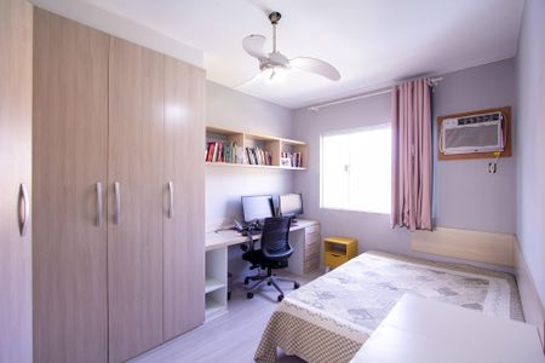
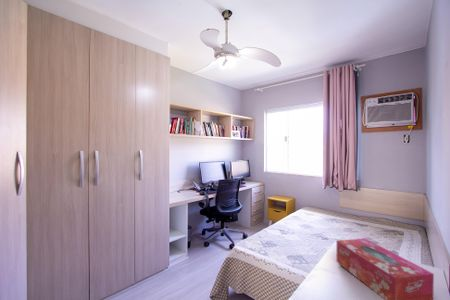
+ tissue box (377, 266)
